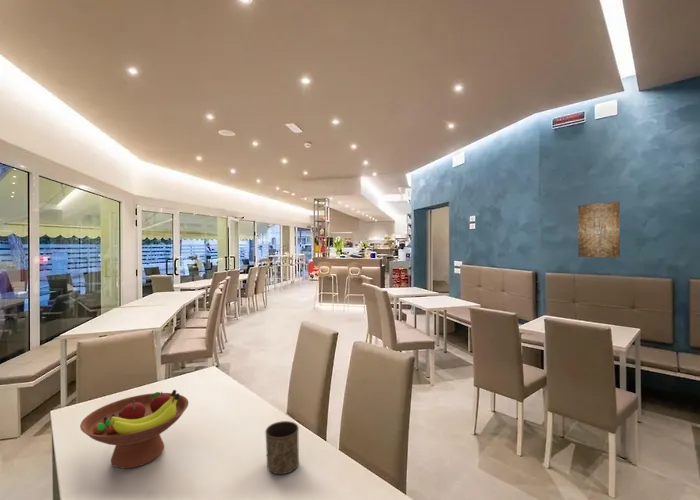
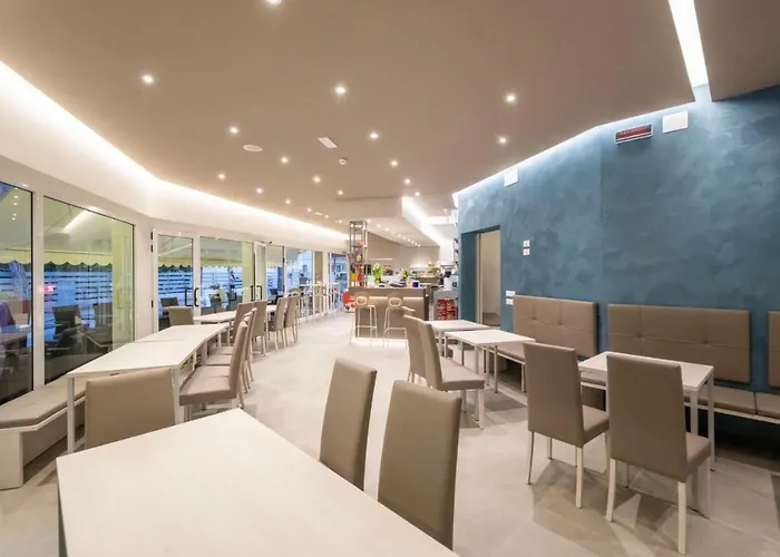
- wall art (598, 230)
- fruit bowl (138, 425)
- cup (282, 446)
